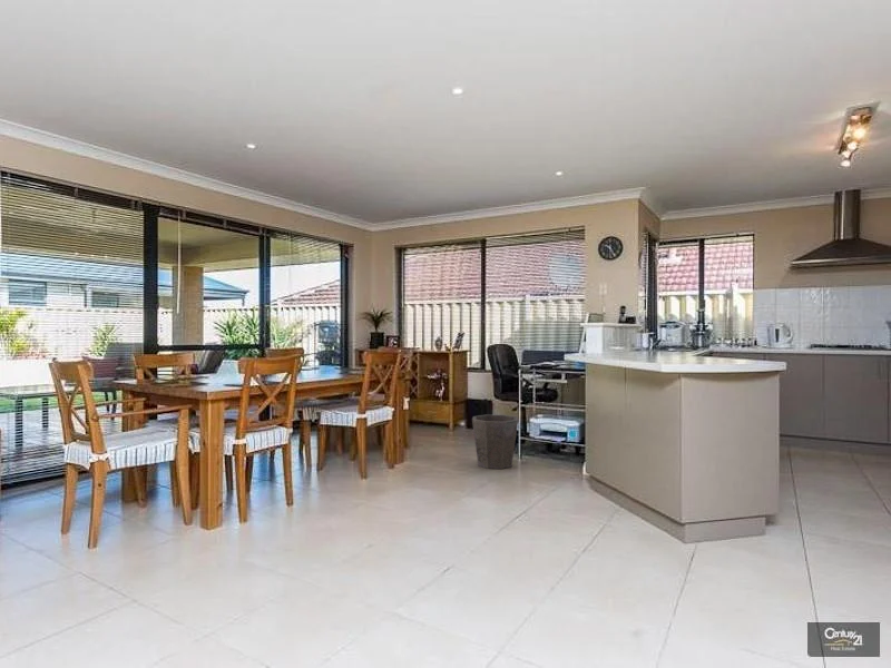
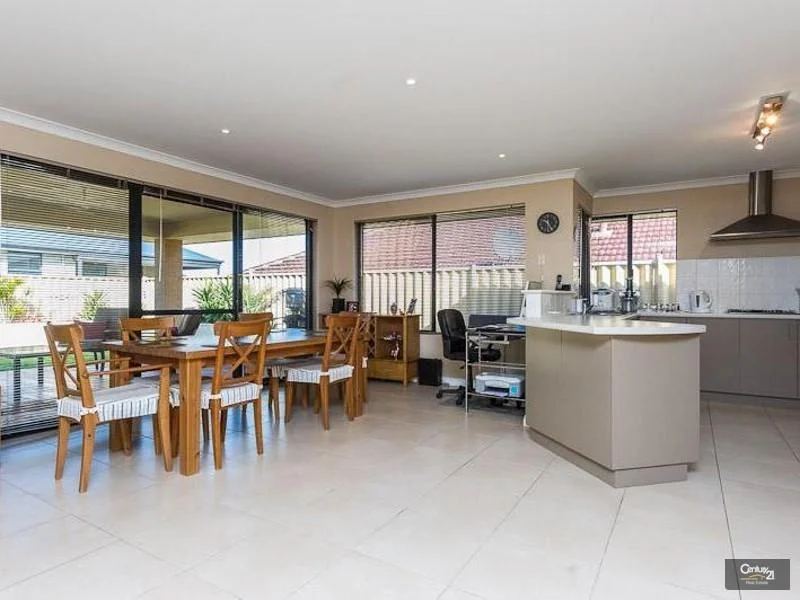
- waste bin (495, 441)
